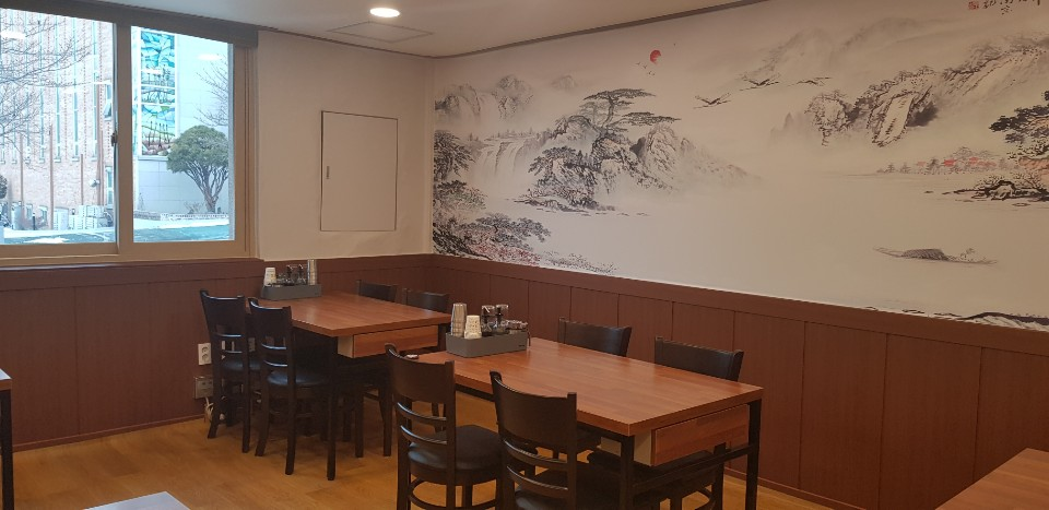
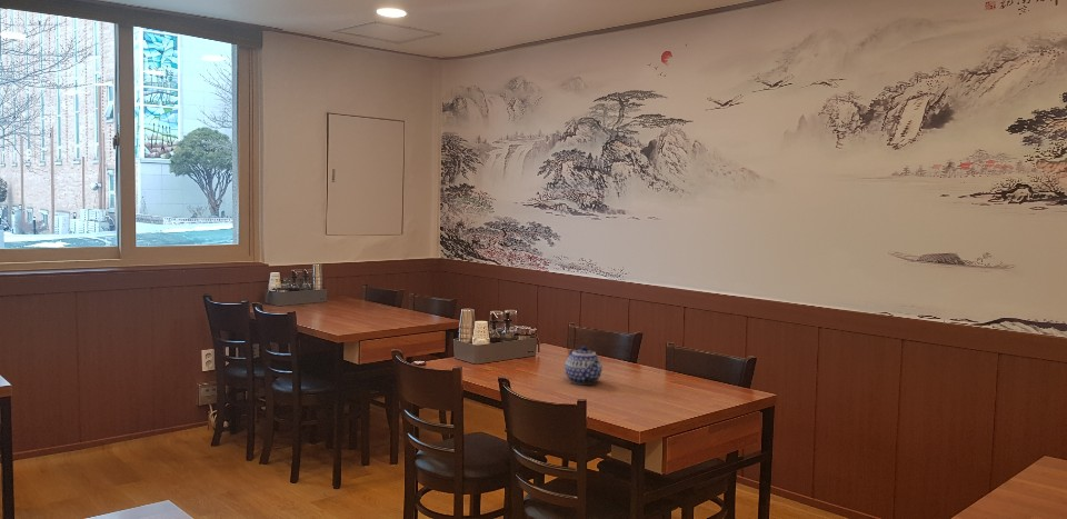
+ teapot (584, 363)
